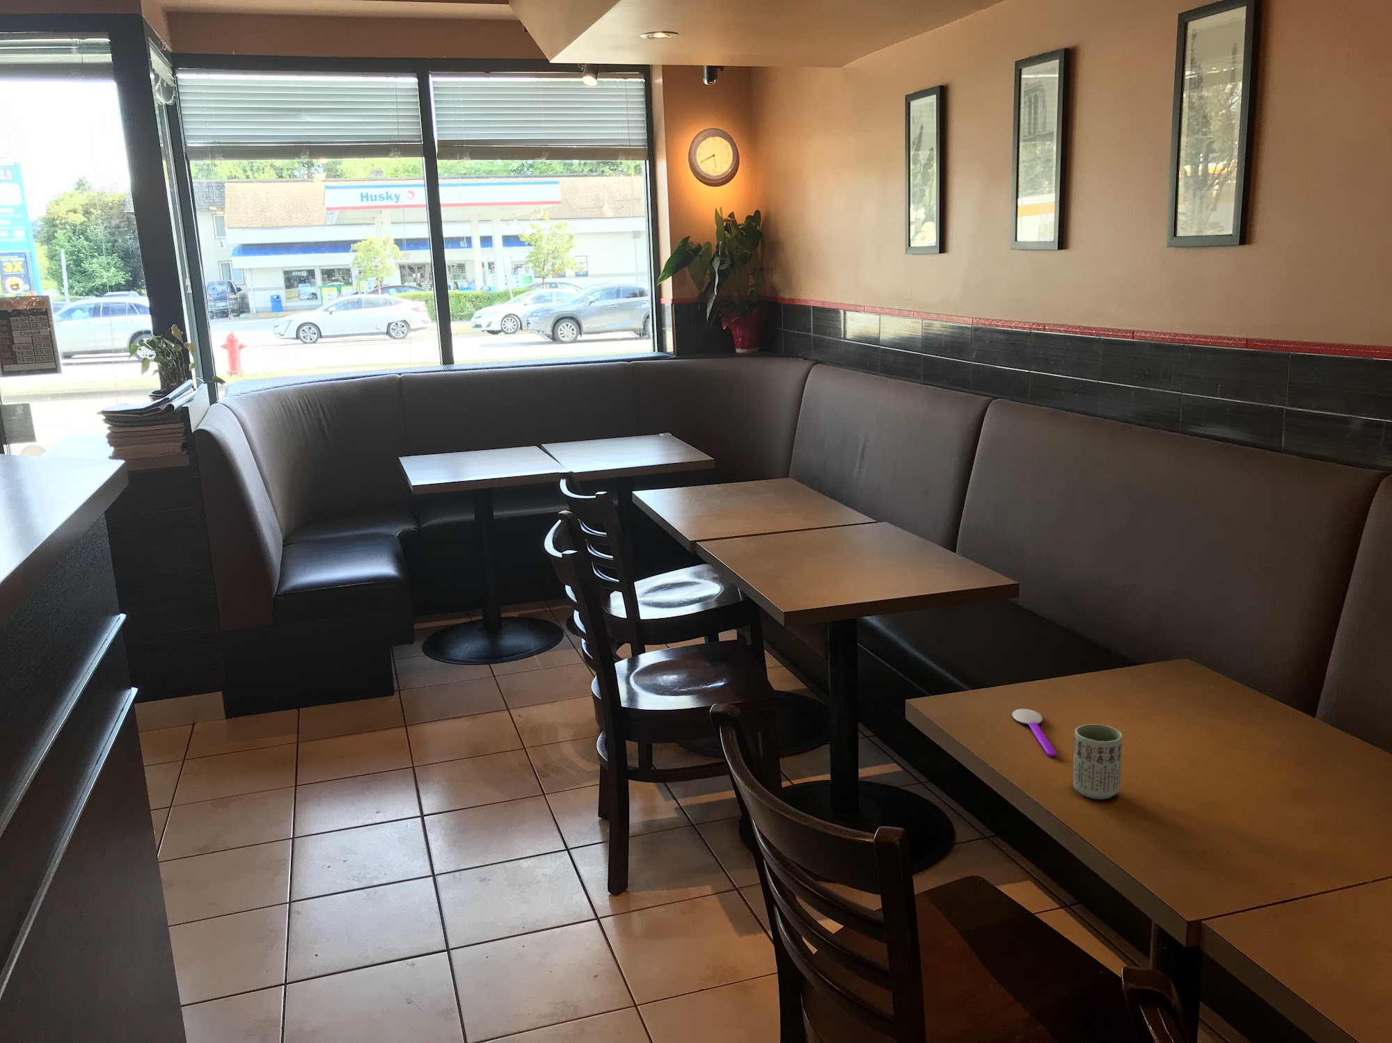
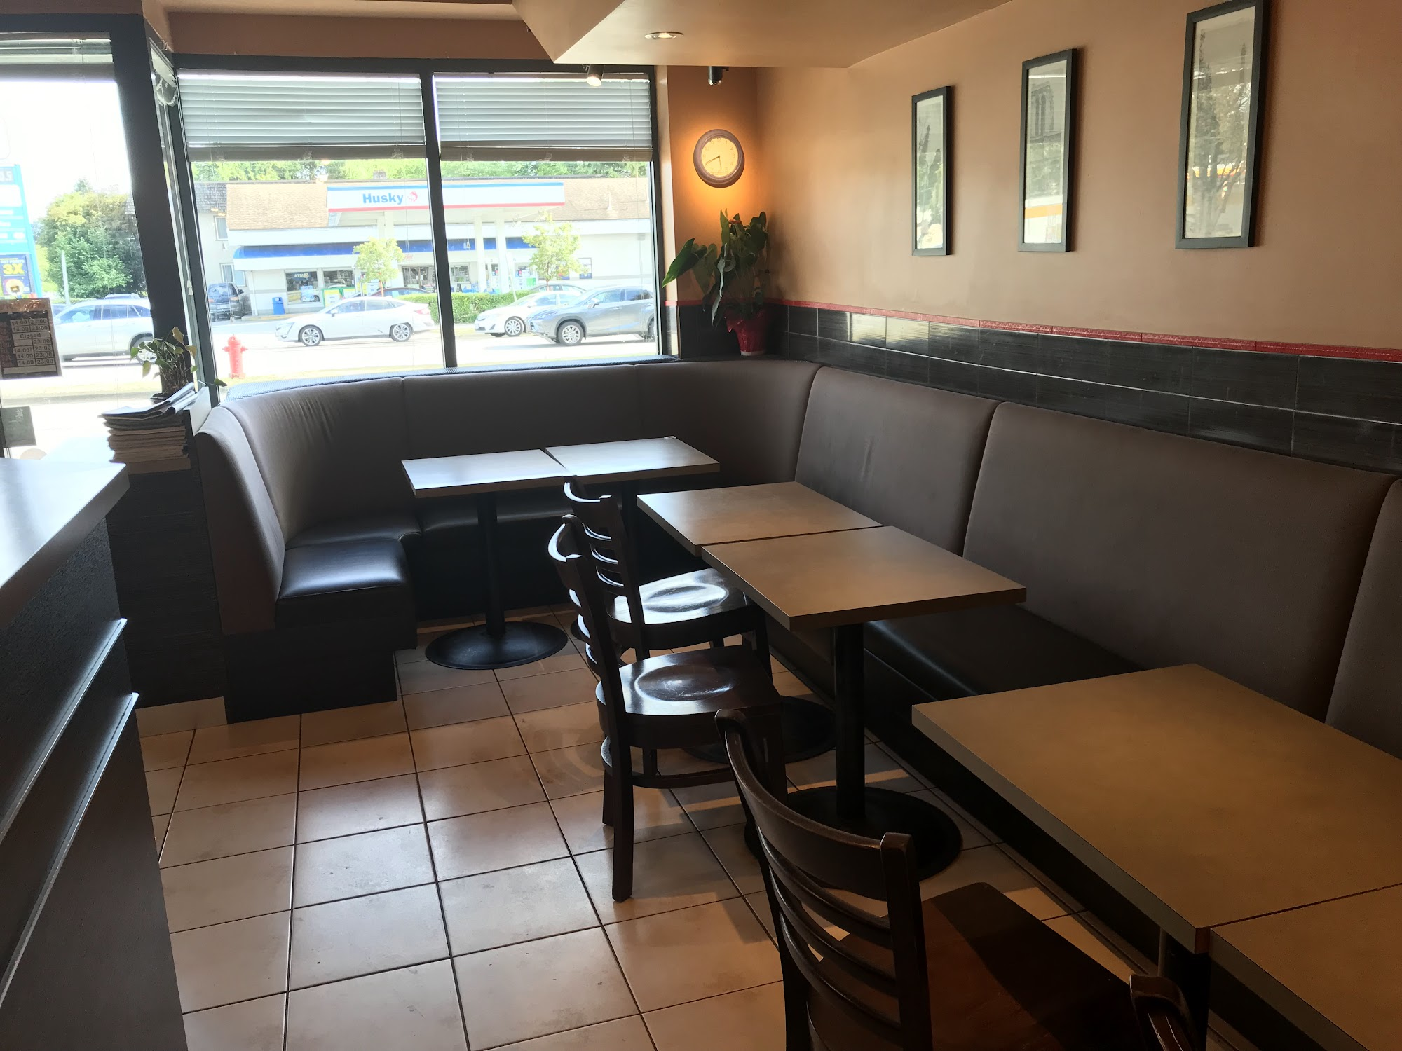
- spoon (1037, 730)
- cup (1097, 763)
